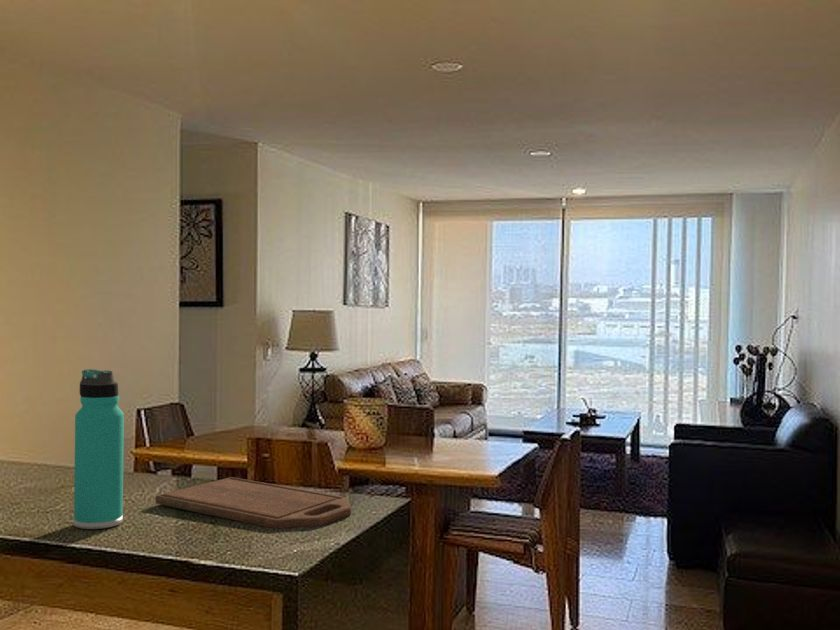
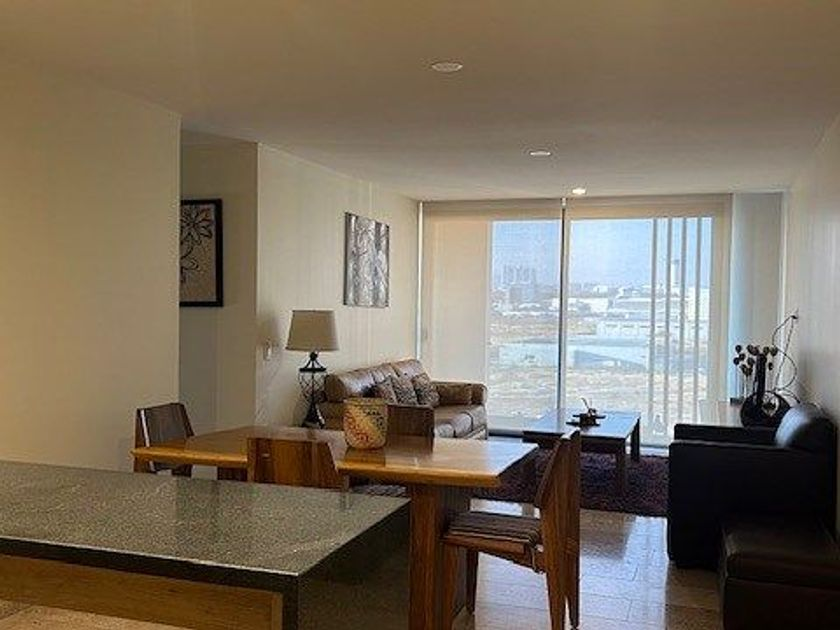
- cutting board (261, 502)
- thermos bottle (99, 446)
